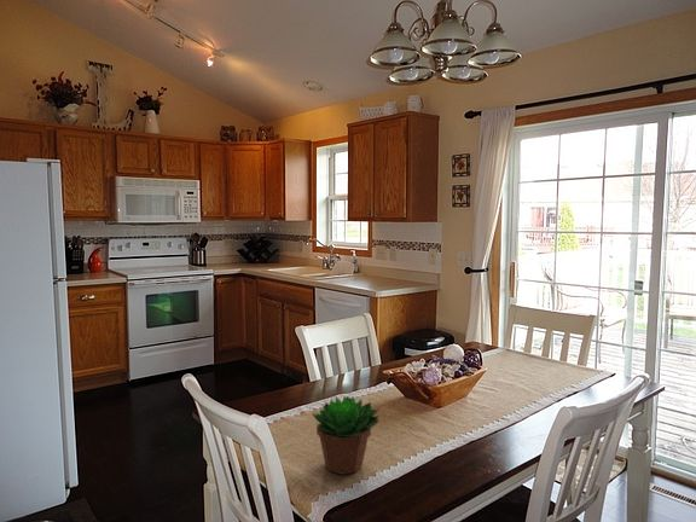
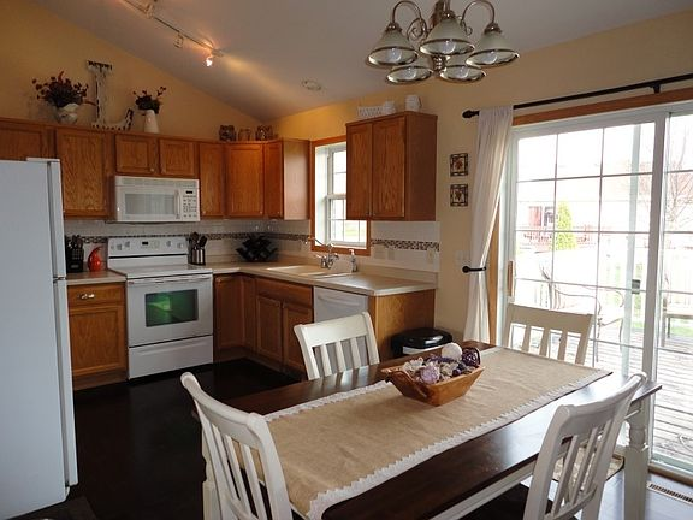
- succulent plant (346, 431)
